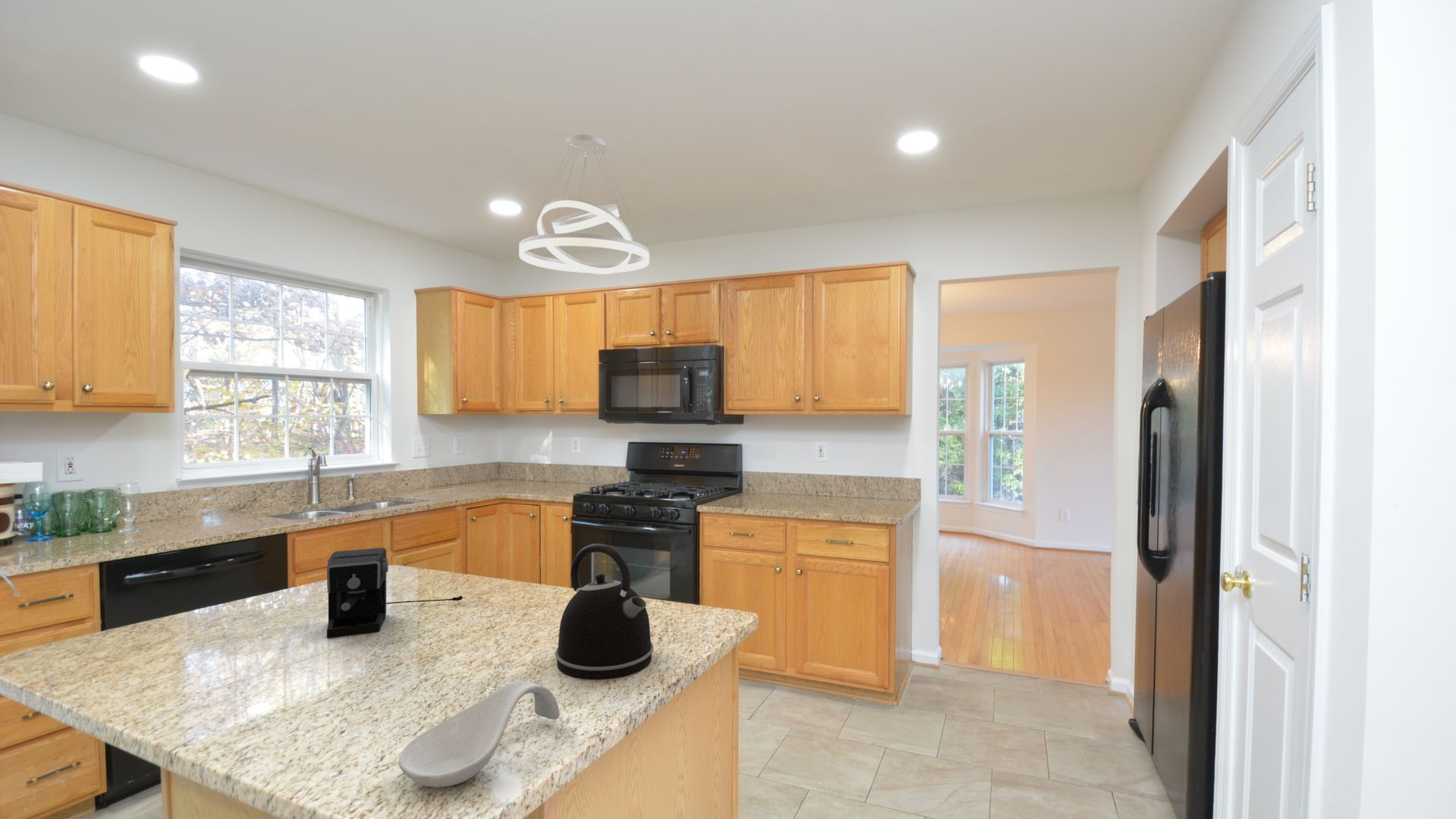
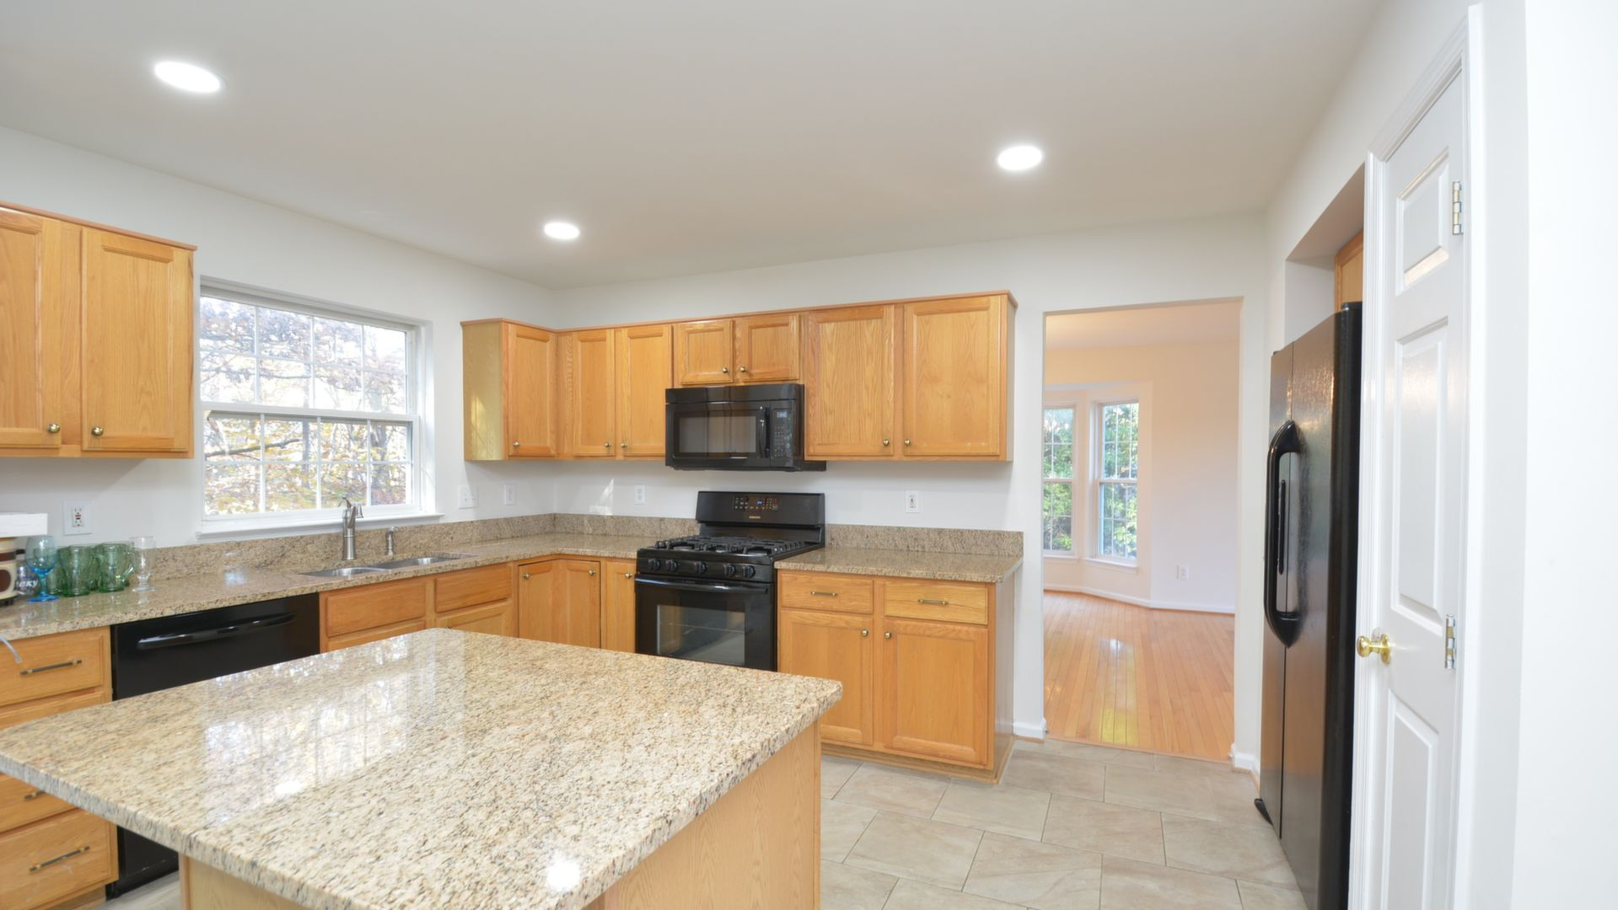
- coffee maker (385, 585)
- kettle (604, 602)
- spoon rest (486, 726)
- pendant light (586, 205)
